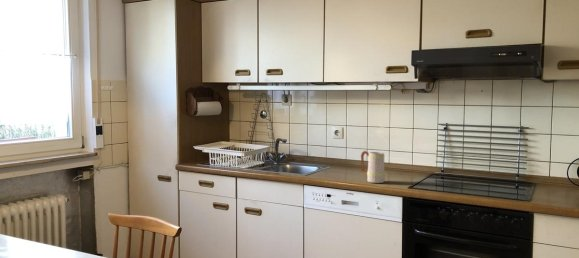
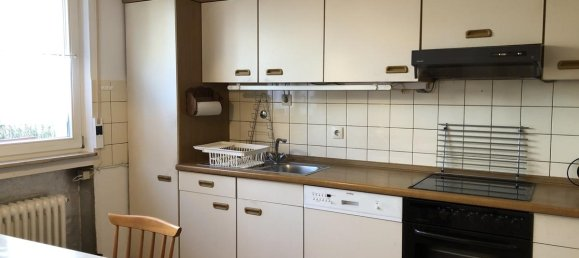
- mug (372, 166)
